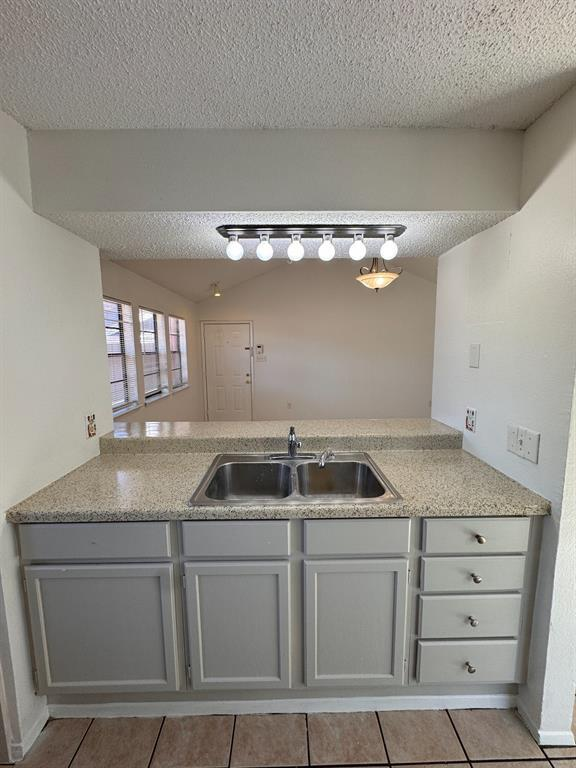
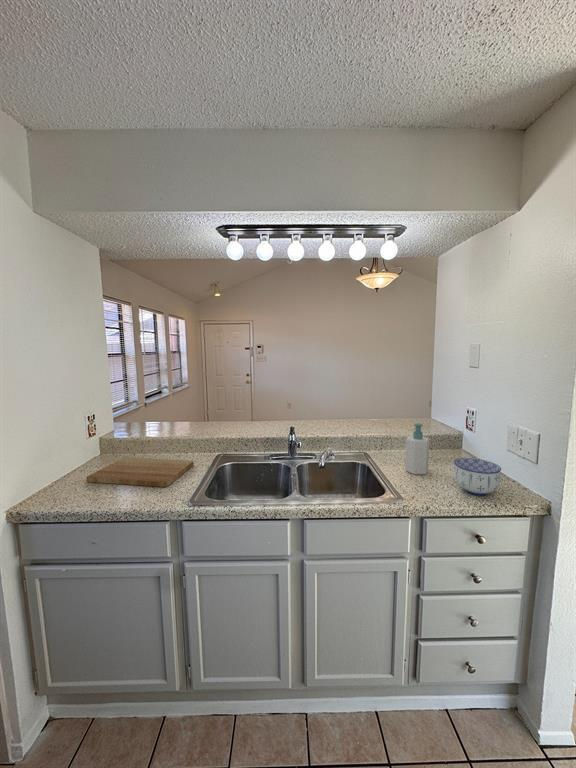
+ cutting board (143, 470)
+ bowl (476, 478)
+ soap bottle (417, 447)
